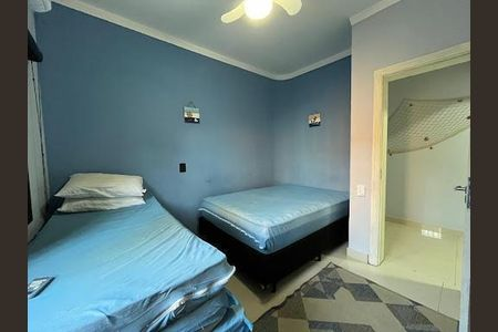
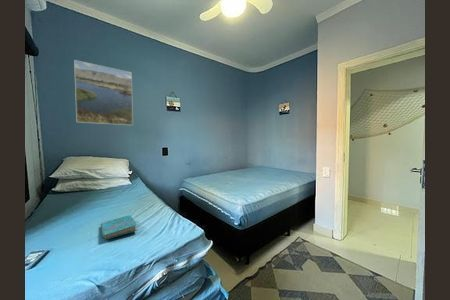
+ cover (118, 225)
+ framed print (106, 95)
